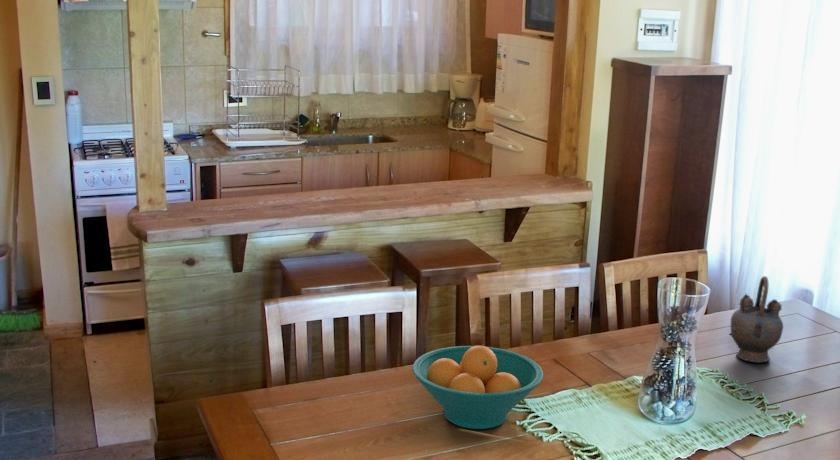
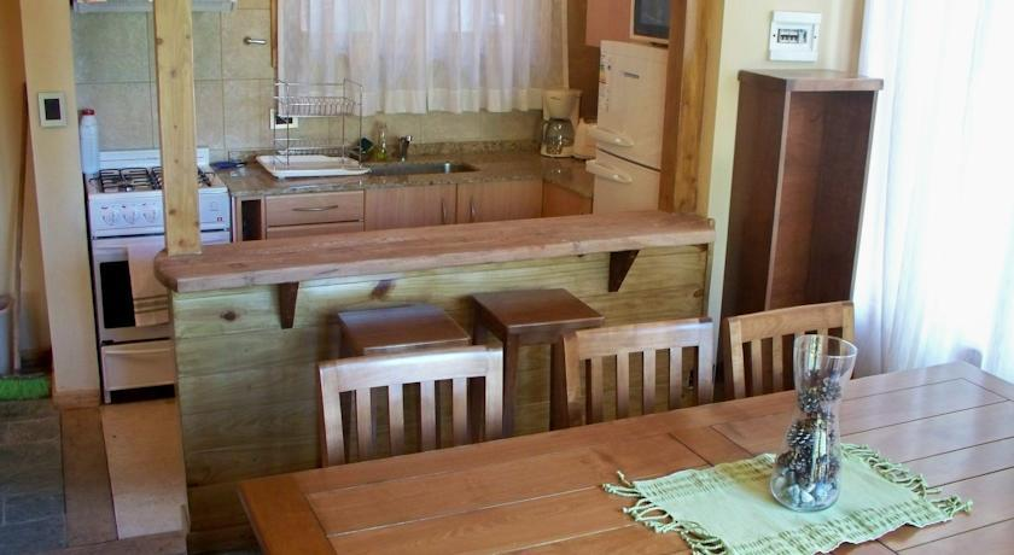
- fruit bowl (477, 381)
- teapot (757, 319)
